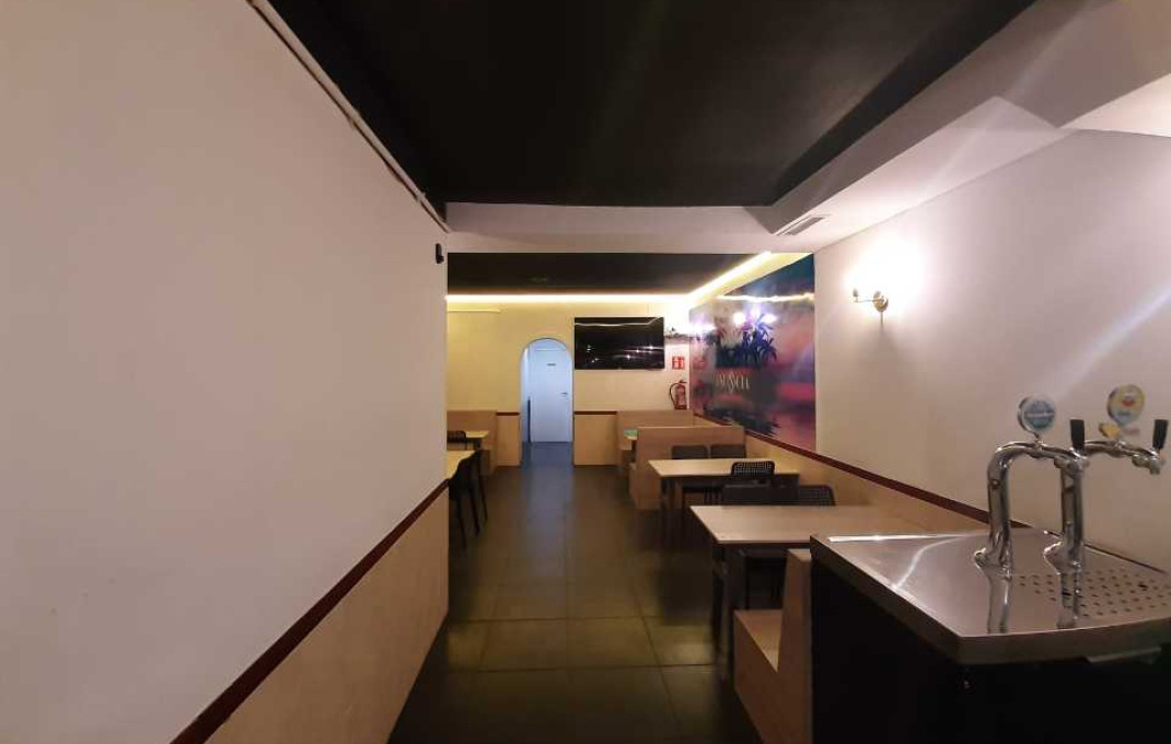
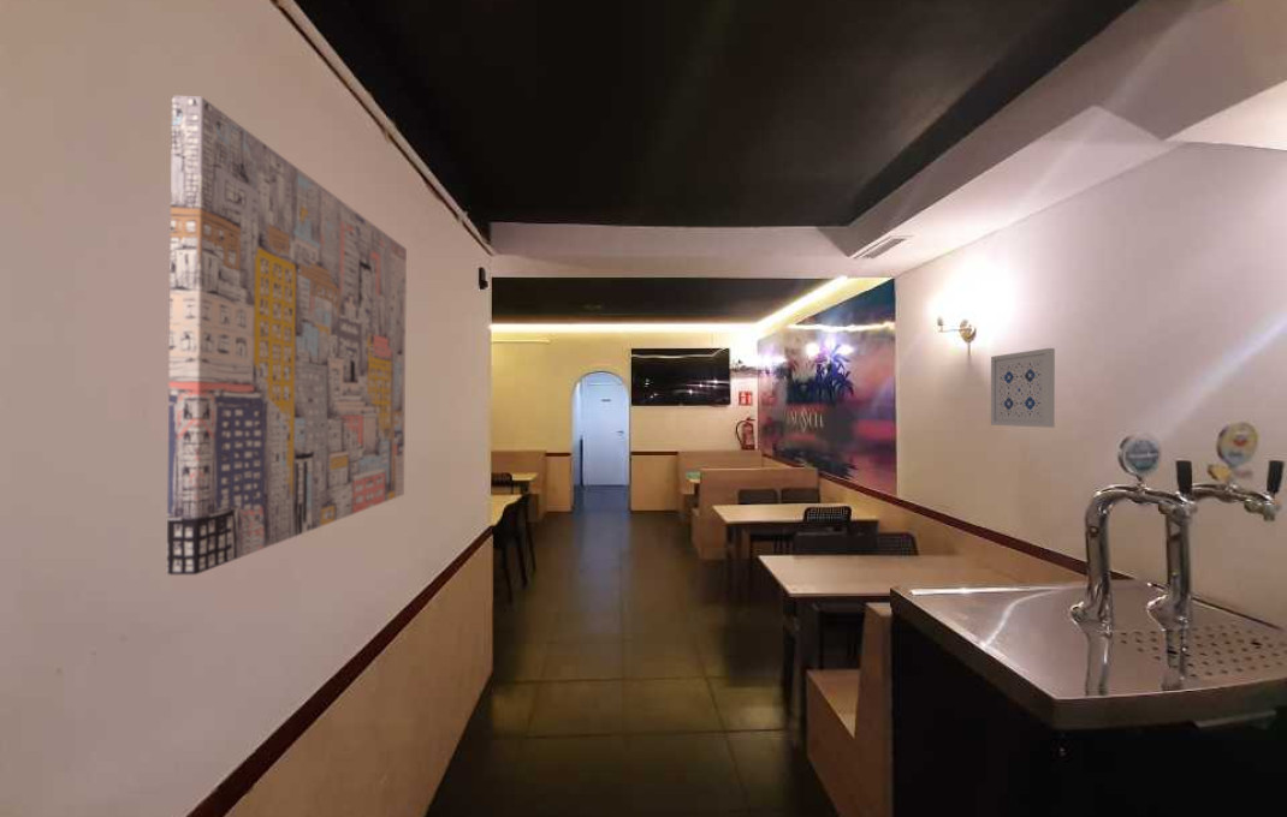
+ wall art (325, 358)
+ wall art (1020, 389)
